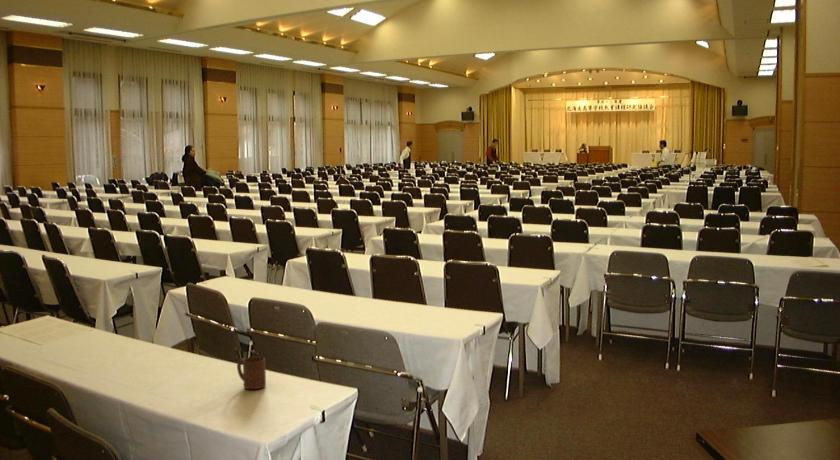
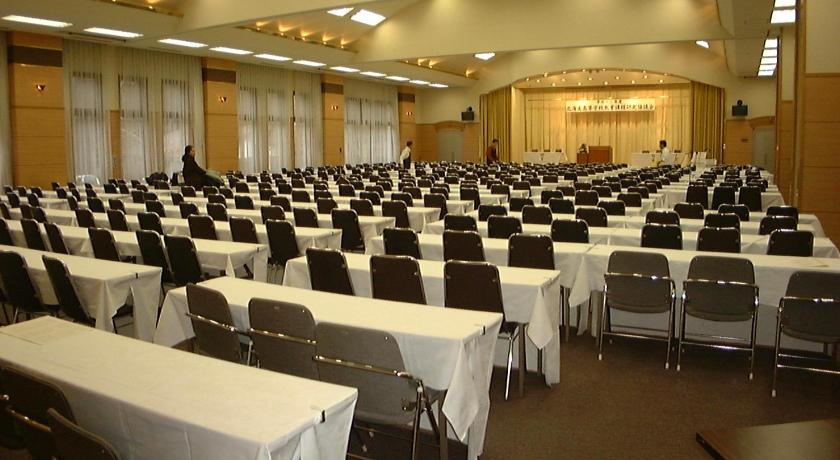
- cup (251, 372)
